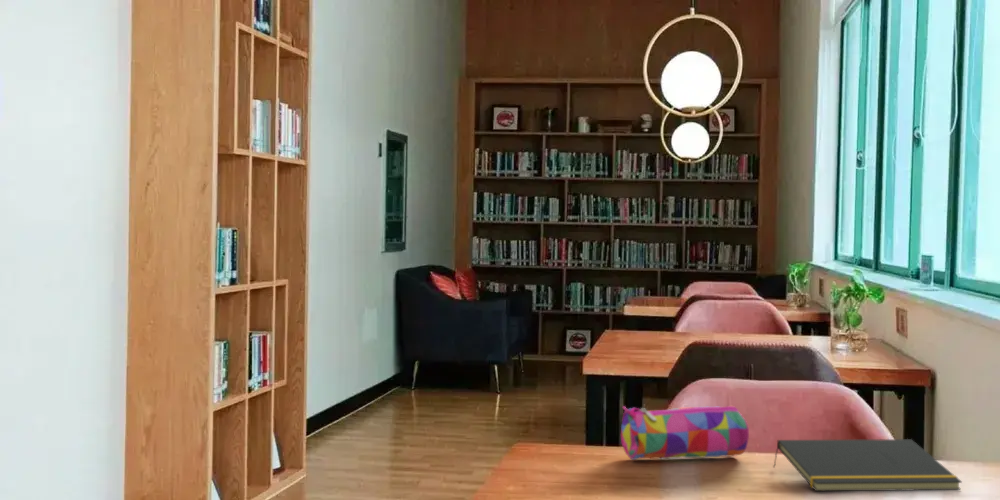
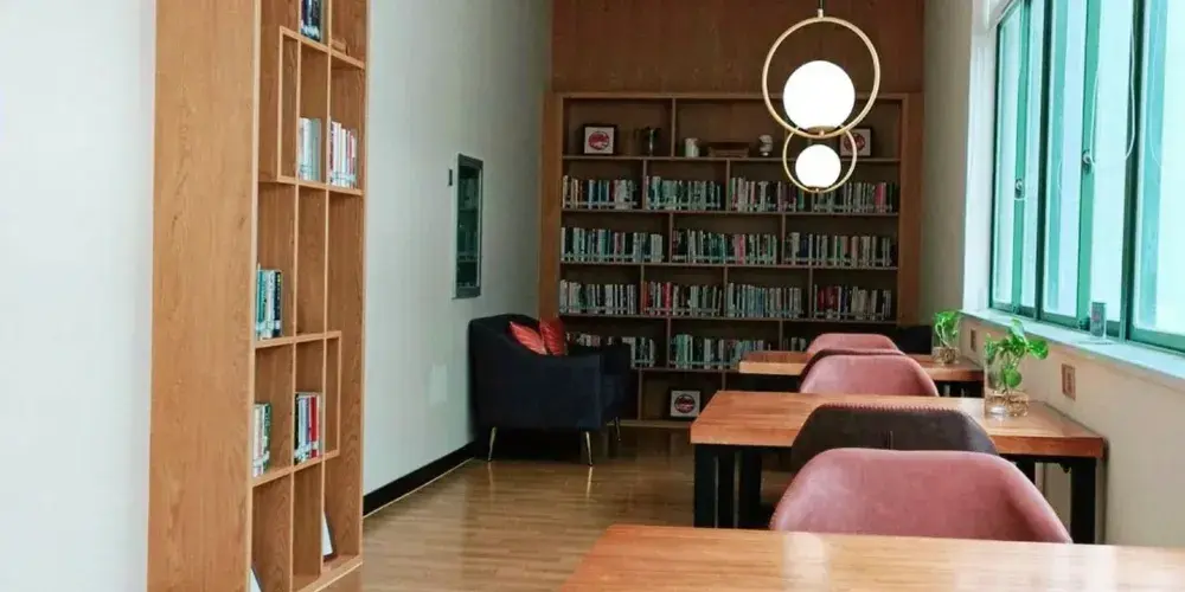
- notepad (865, 463)
- pencil case (683, 431)
